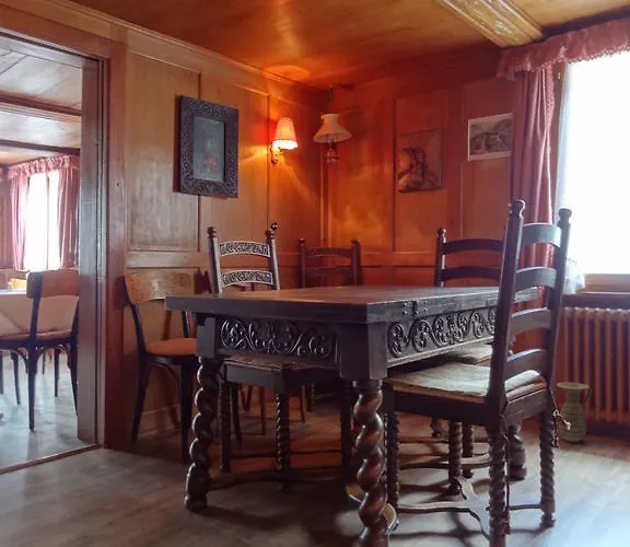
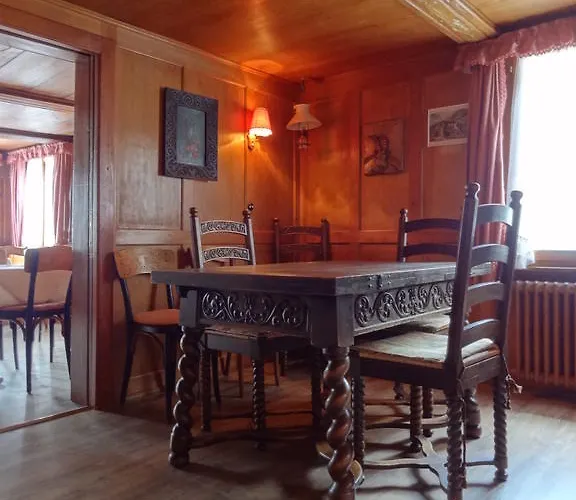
- ceramic jug (572, 411)
